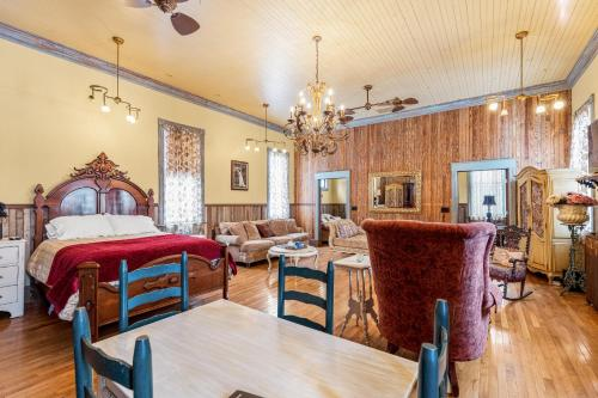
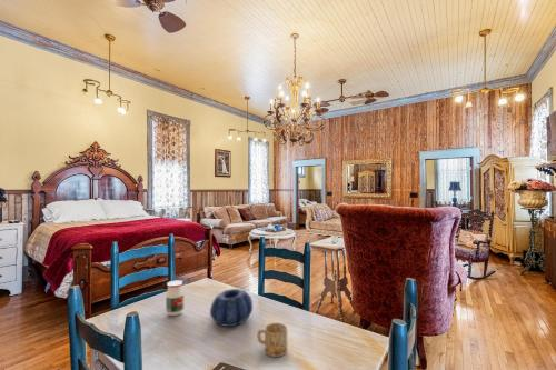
+ mug (271, 338)
+ decorative bowl (231, 306)
+ jar (175, 298)
